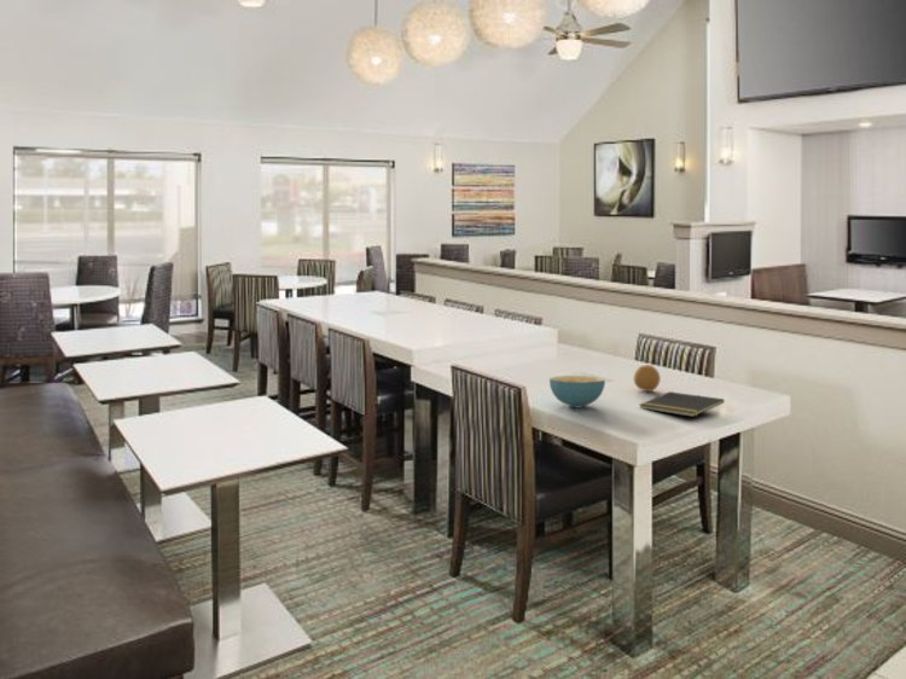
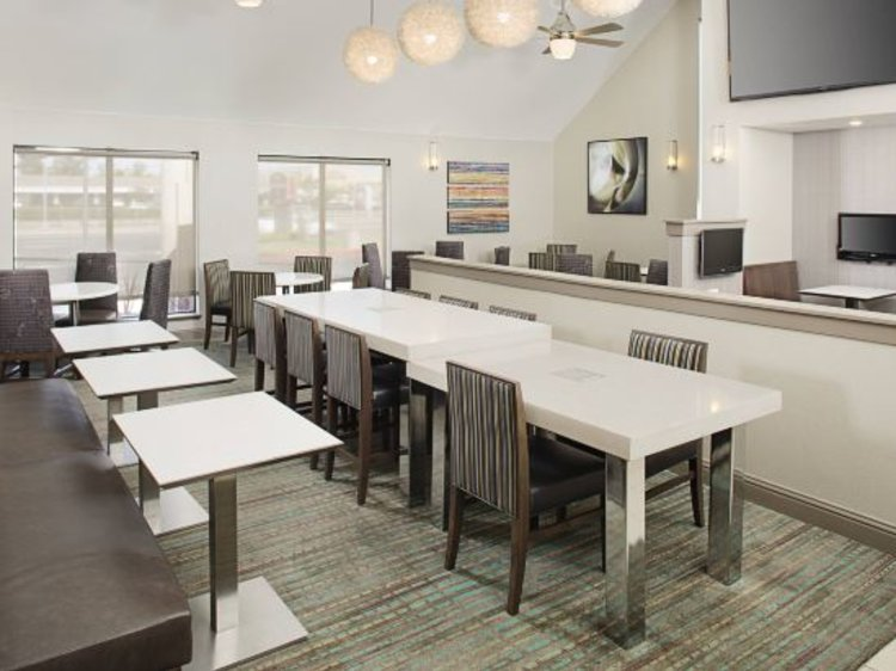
- cereal bowl (576, 391)
- fruit (646, 377)
- notepad (680, 404)
